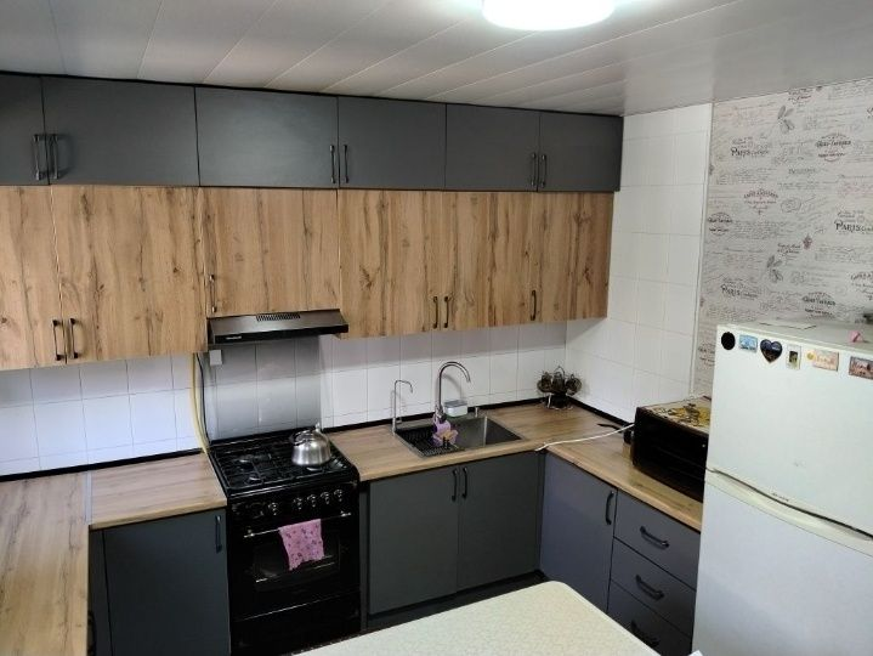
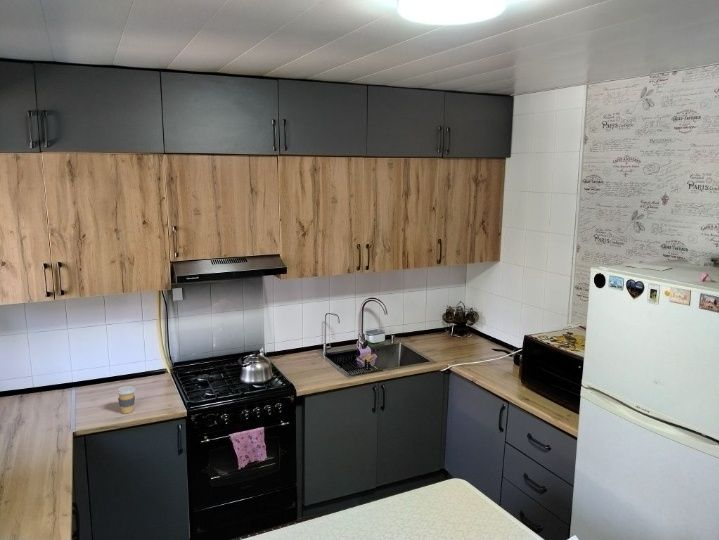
+ coffee cup (126, 400)
